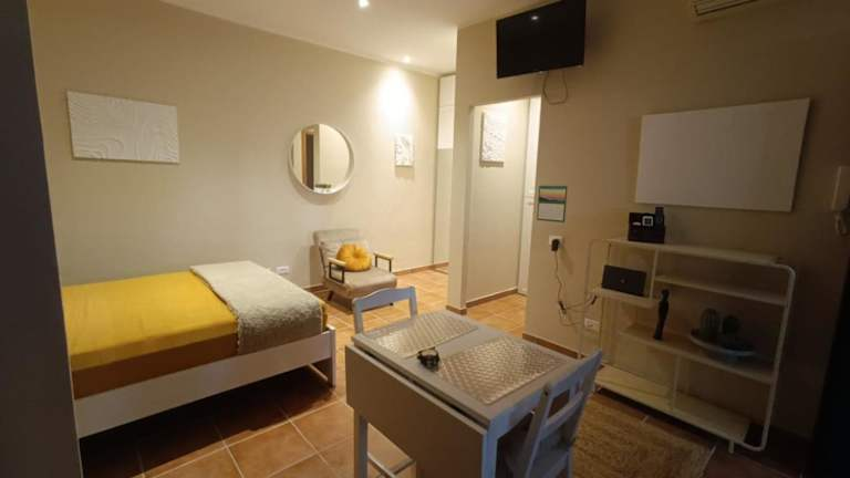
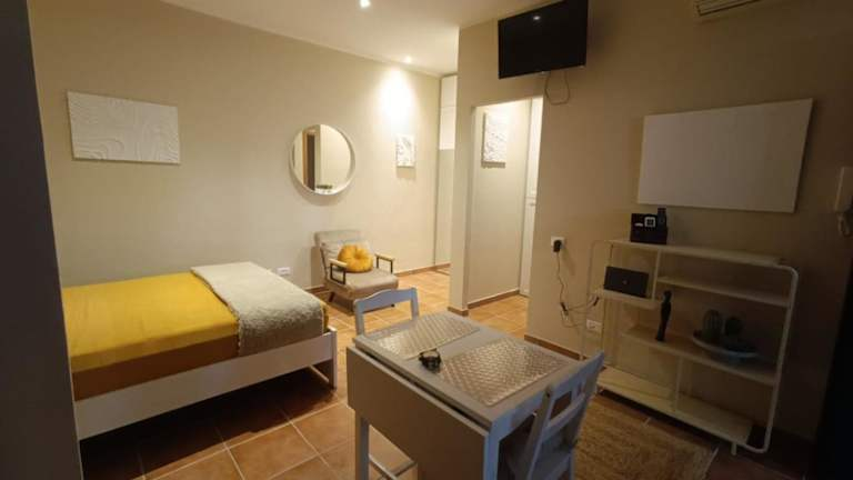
- calendar (551, 202)
